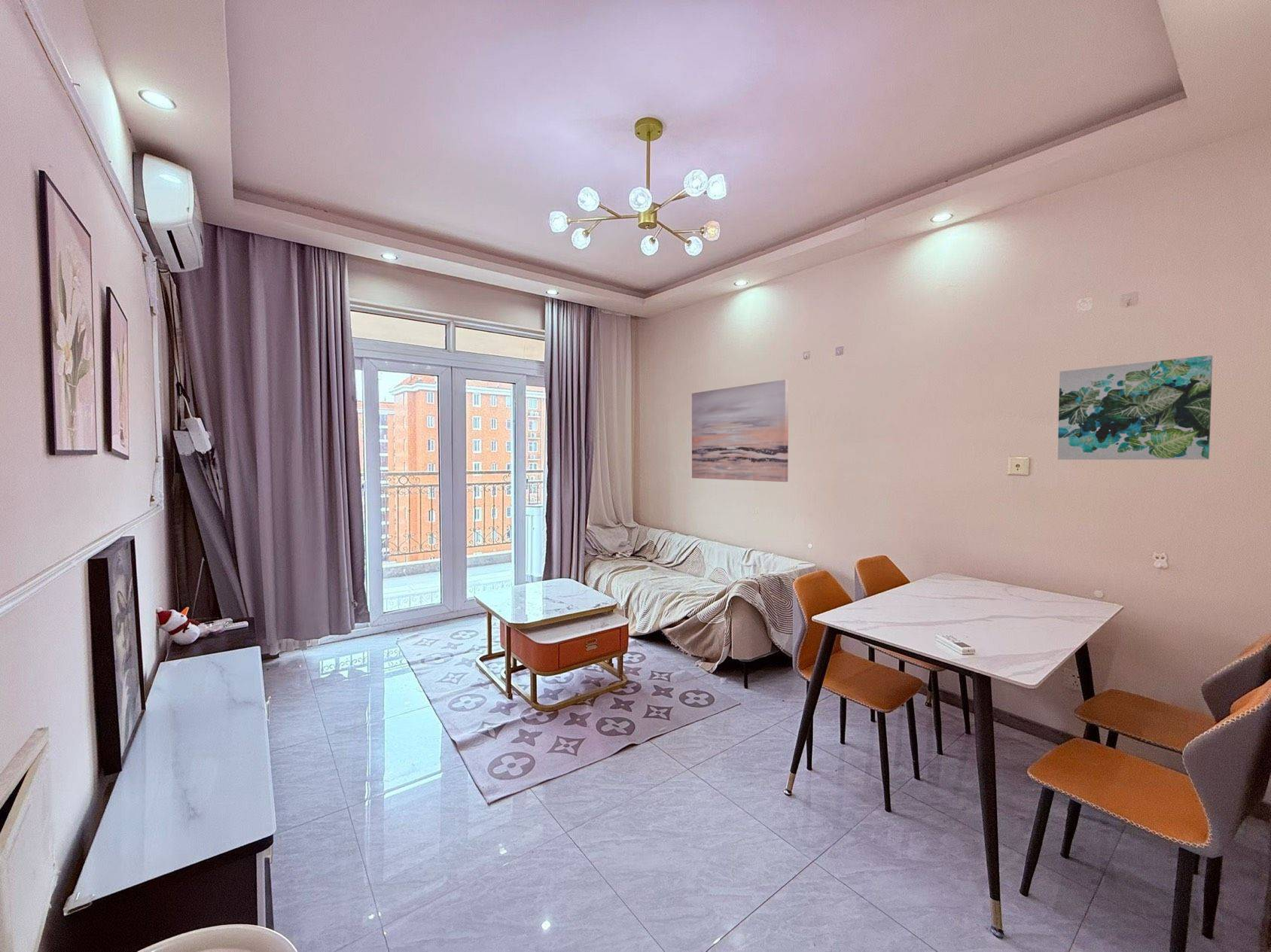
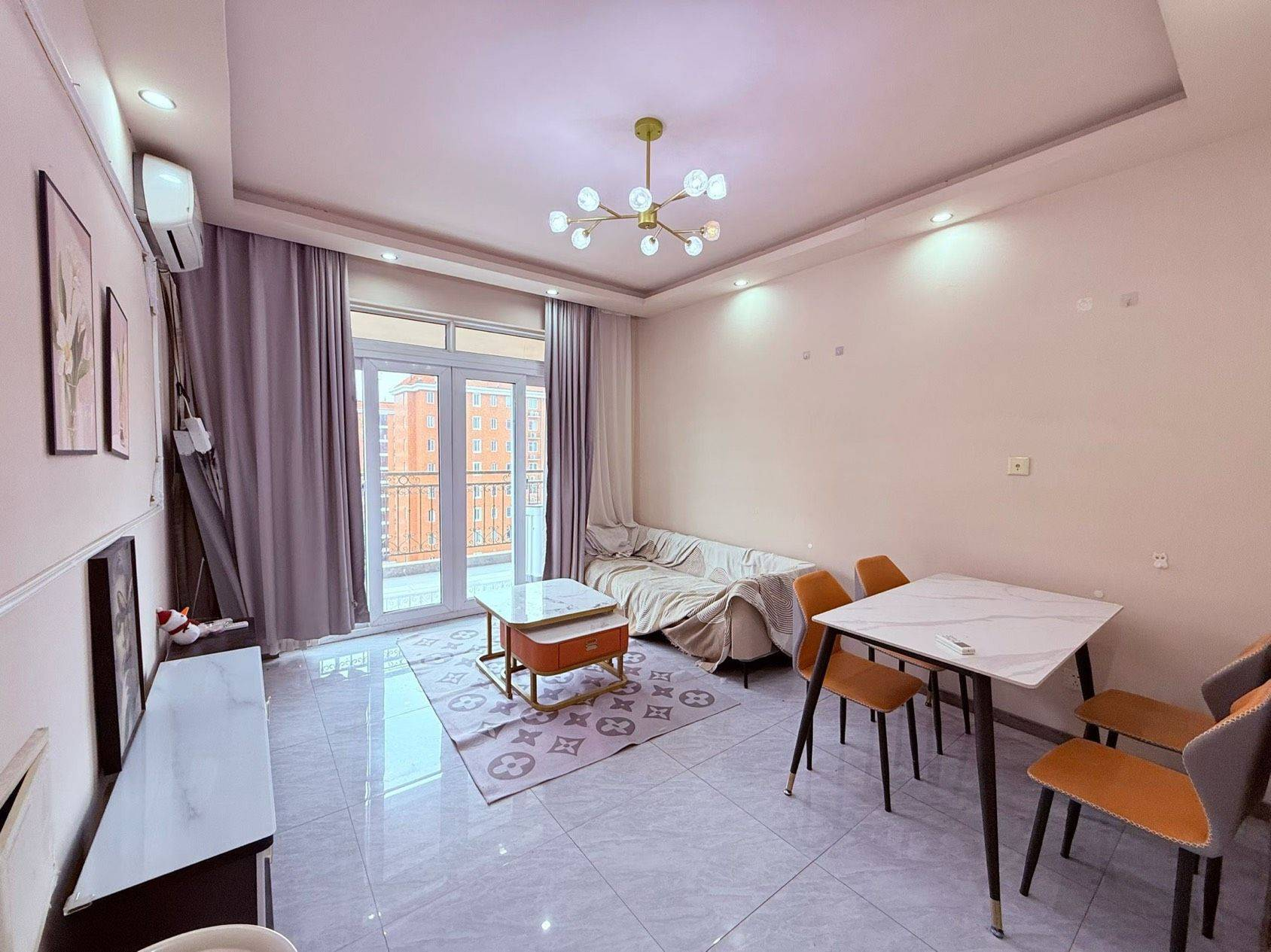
- wall art (735, 433)
- wall art (1129, 412)
